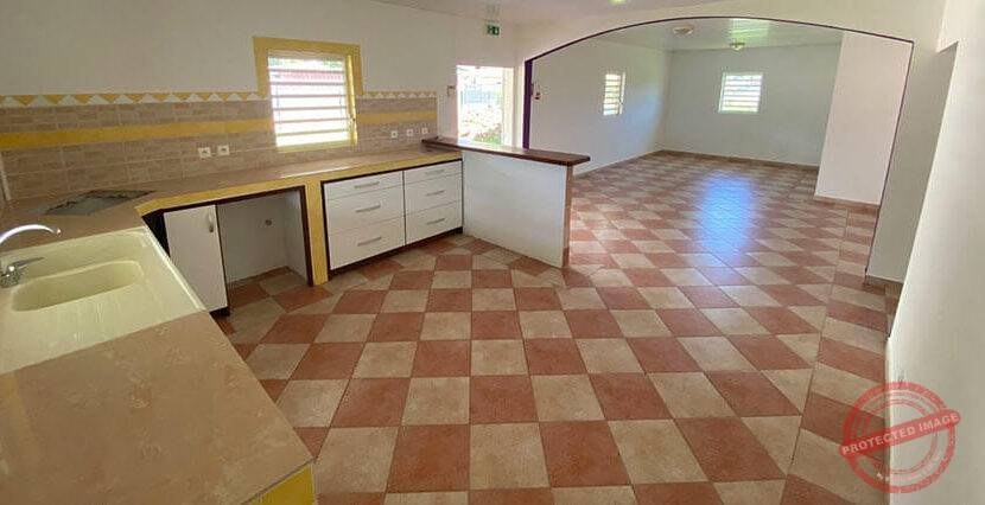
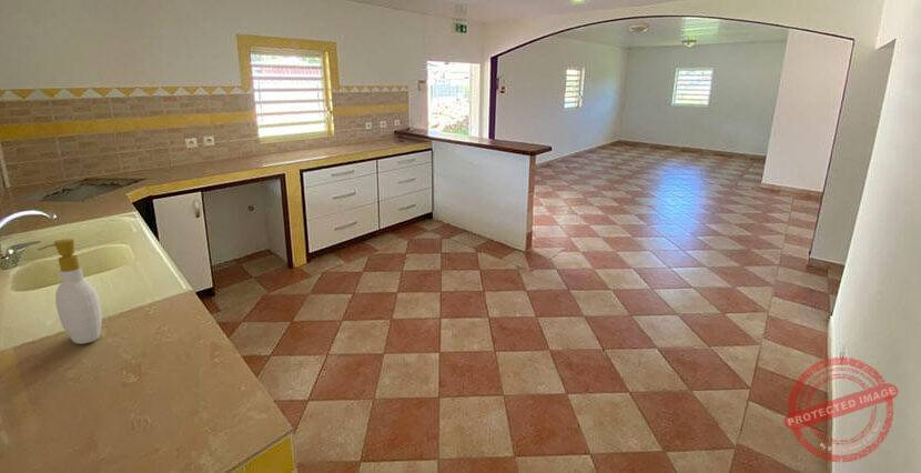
+ soap bottle (72, 291)
